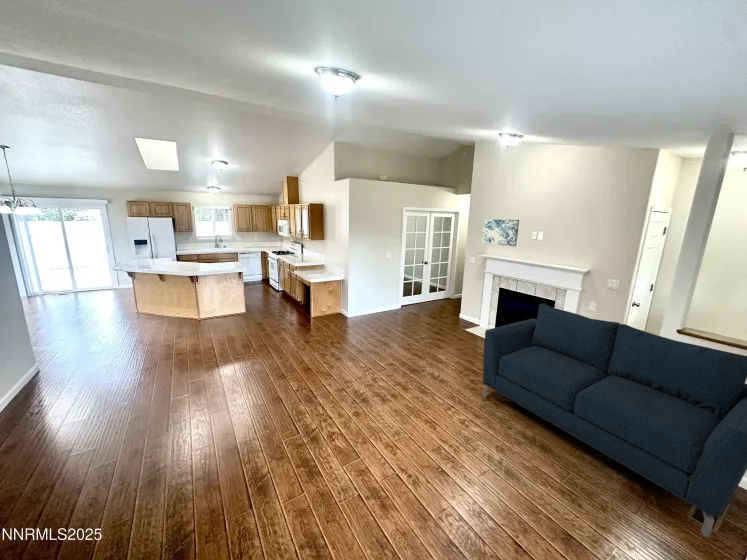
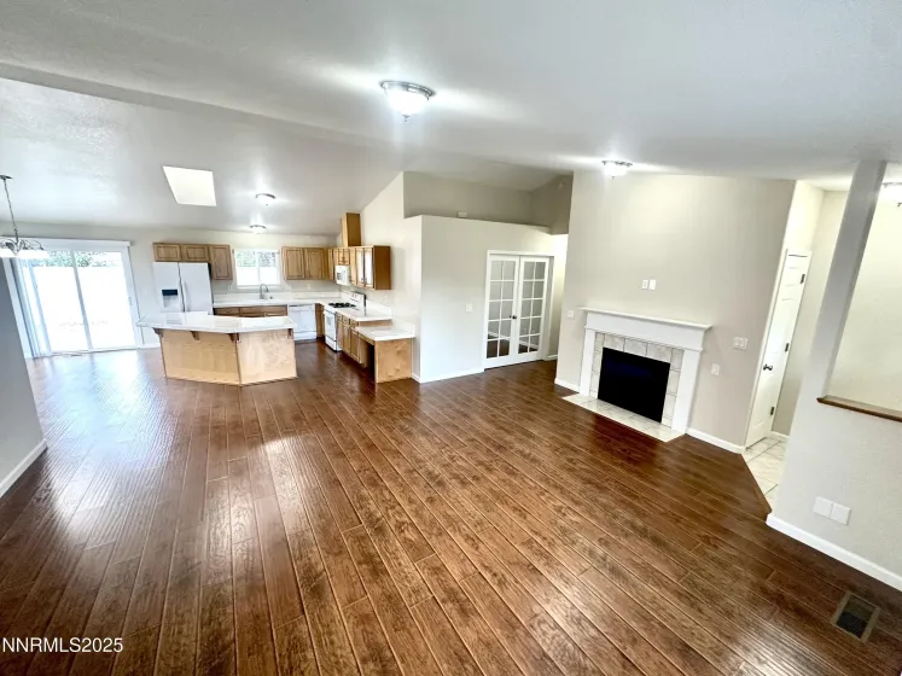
- sofa (597, 381)
- wall art (499, 232)
